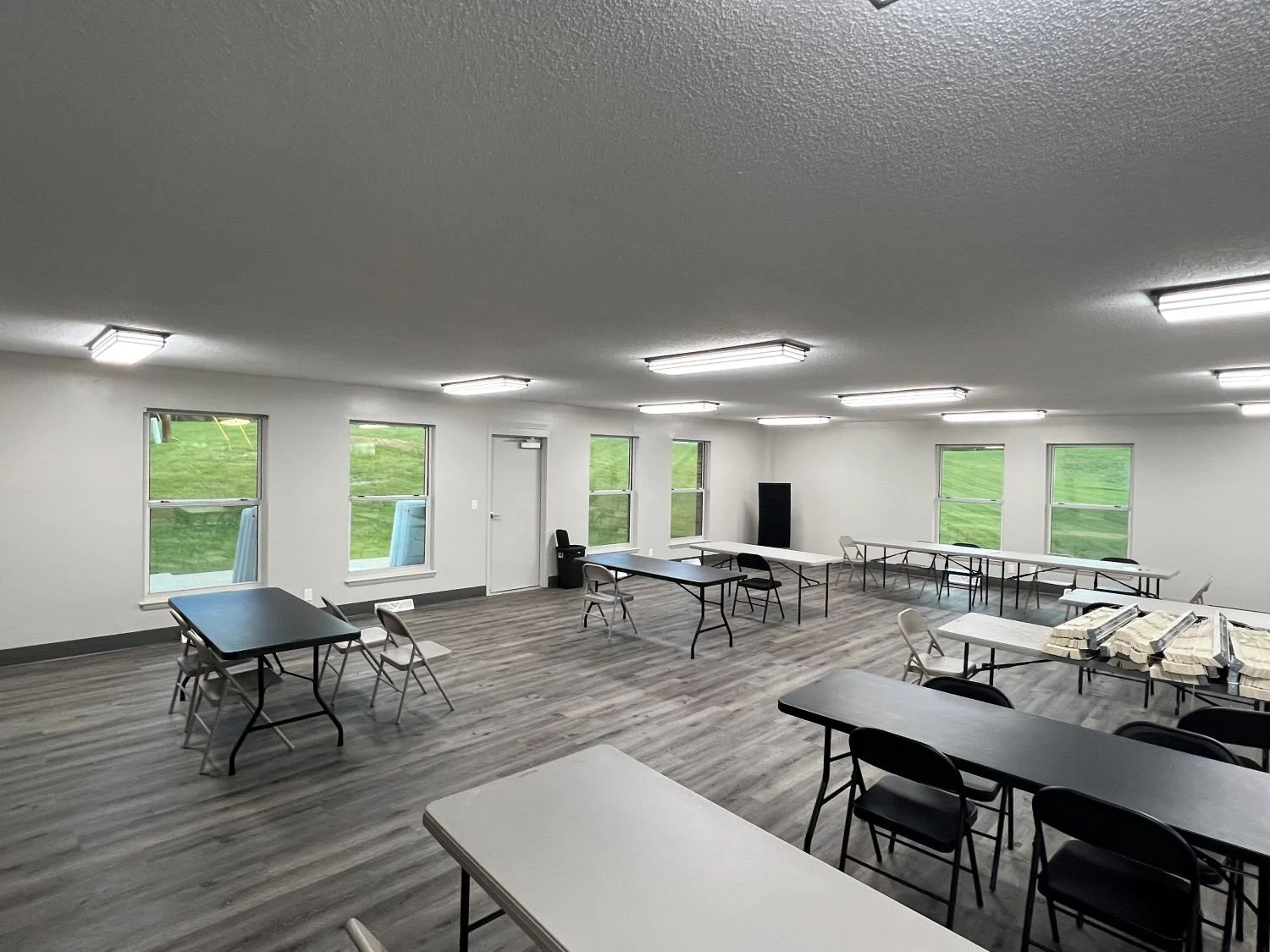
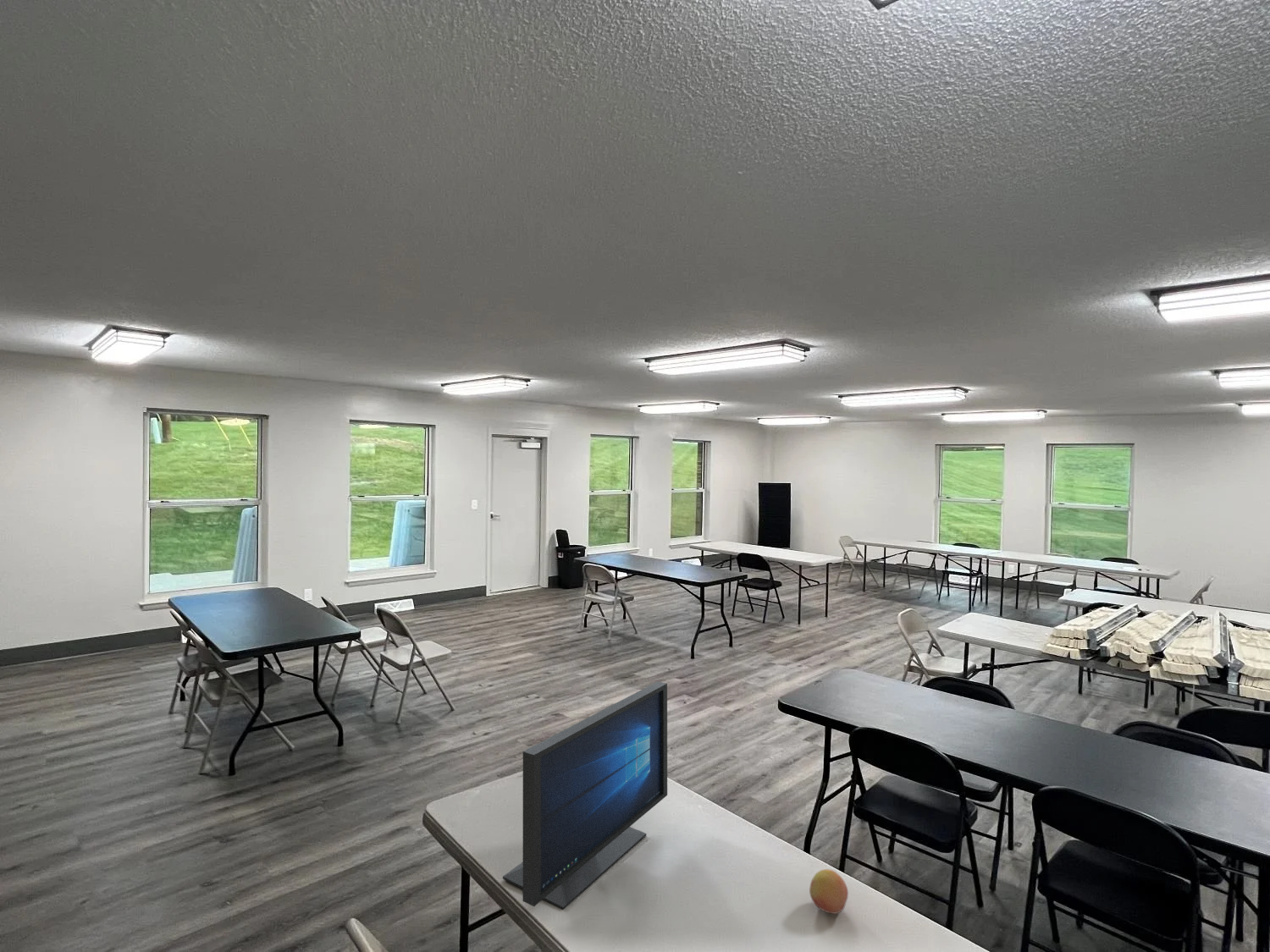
+ monitor (581, 781)
+ fruit (830, 890)
